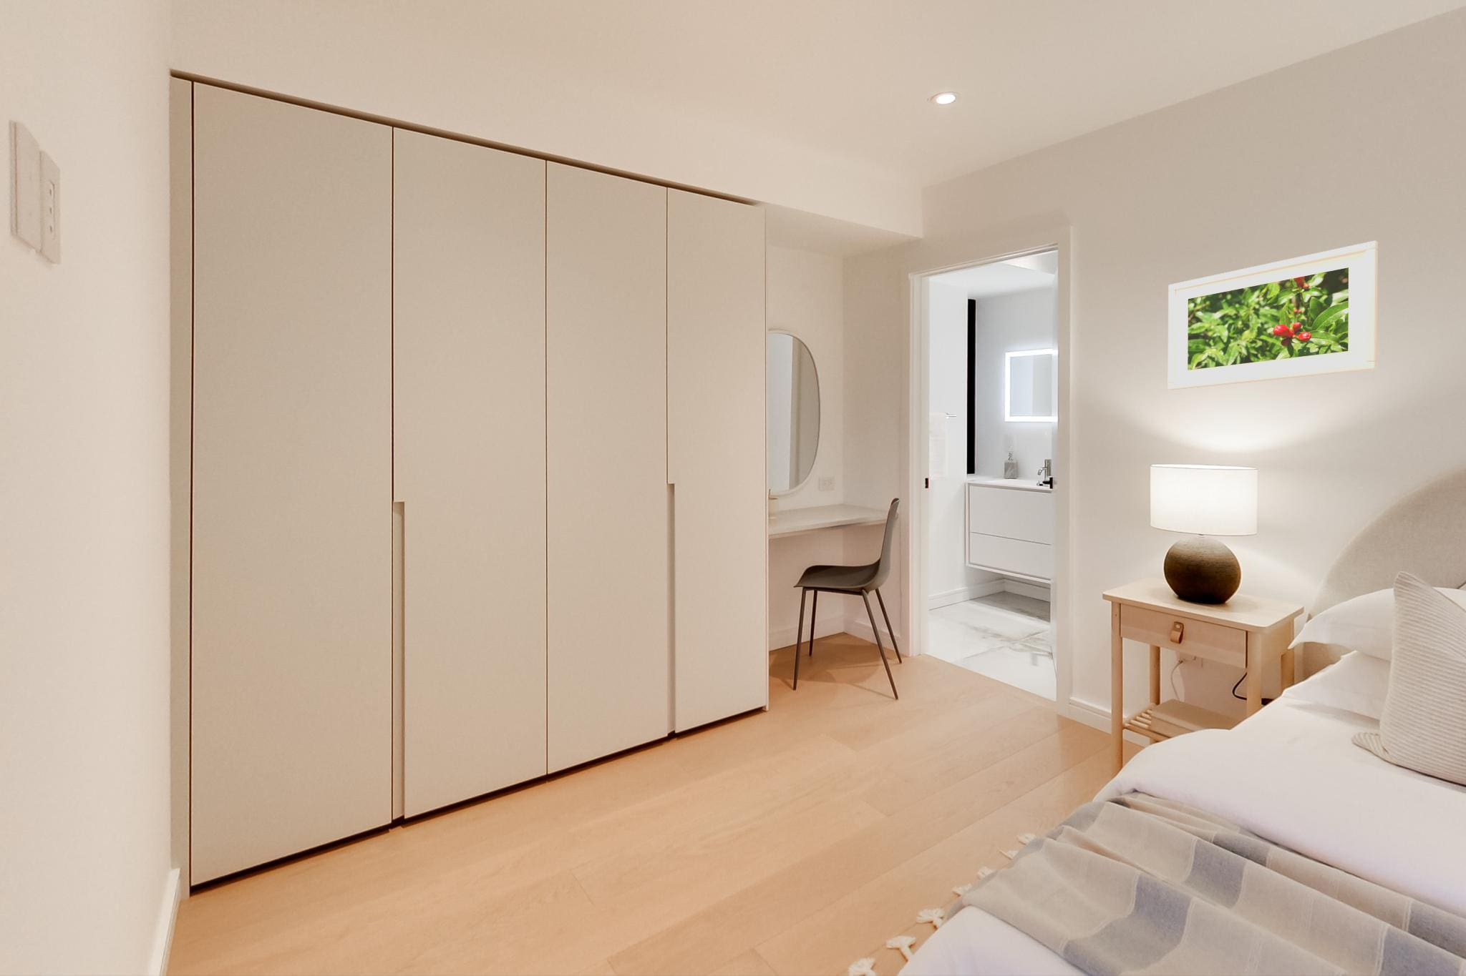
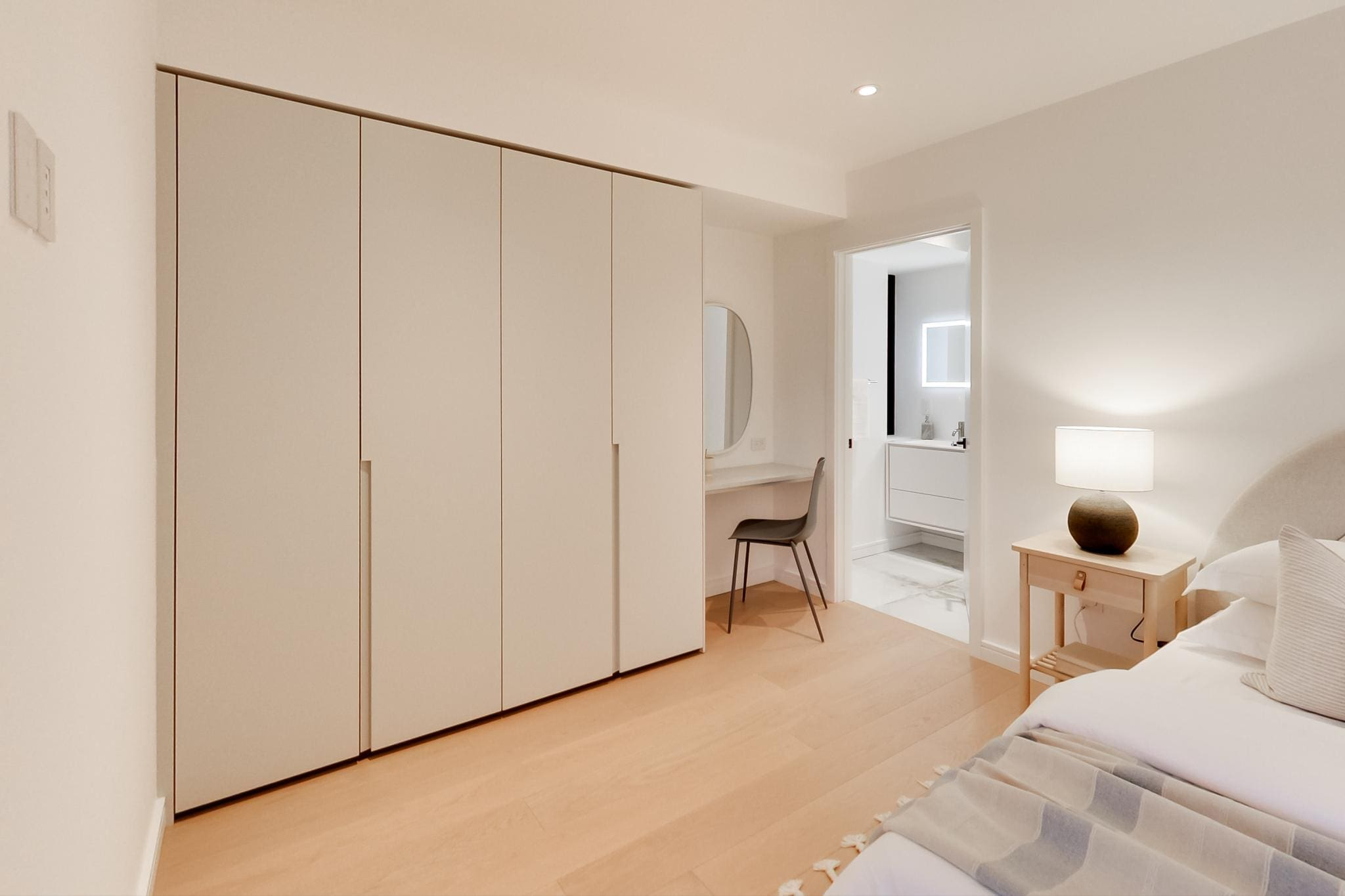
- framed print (1262, 322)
